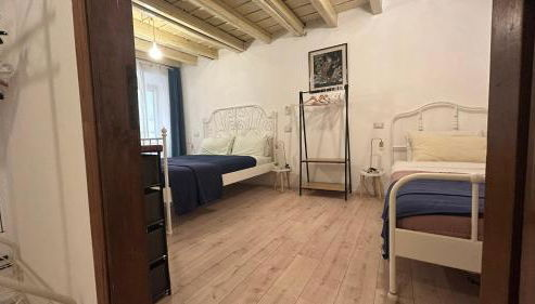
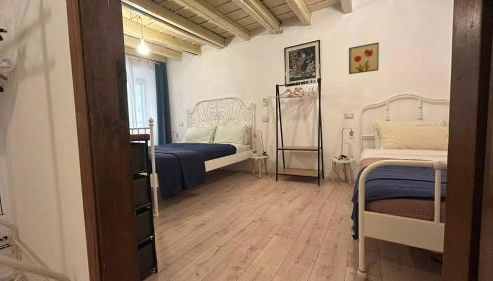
+ wall art (363, 59)
